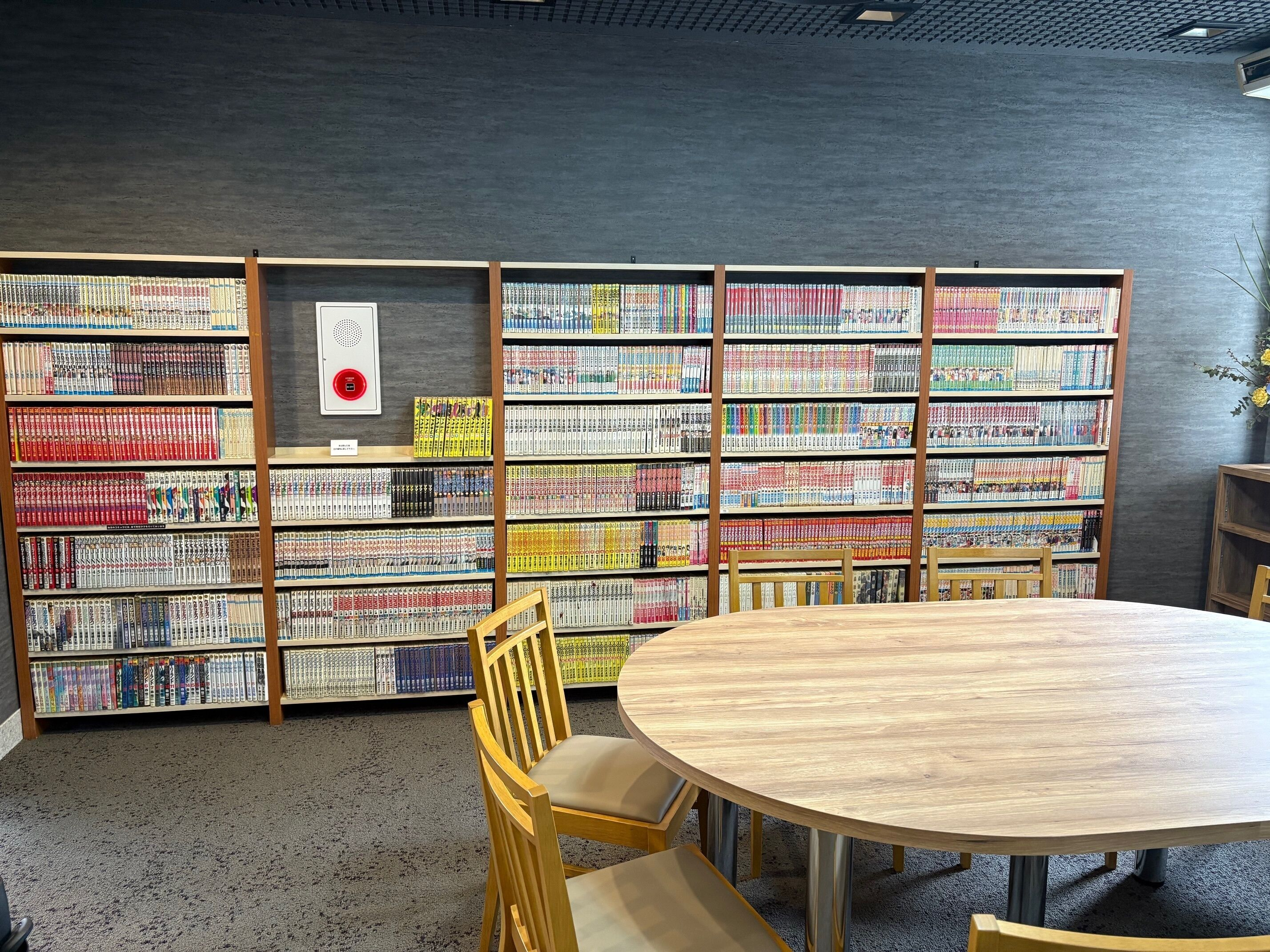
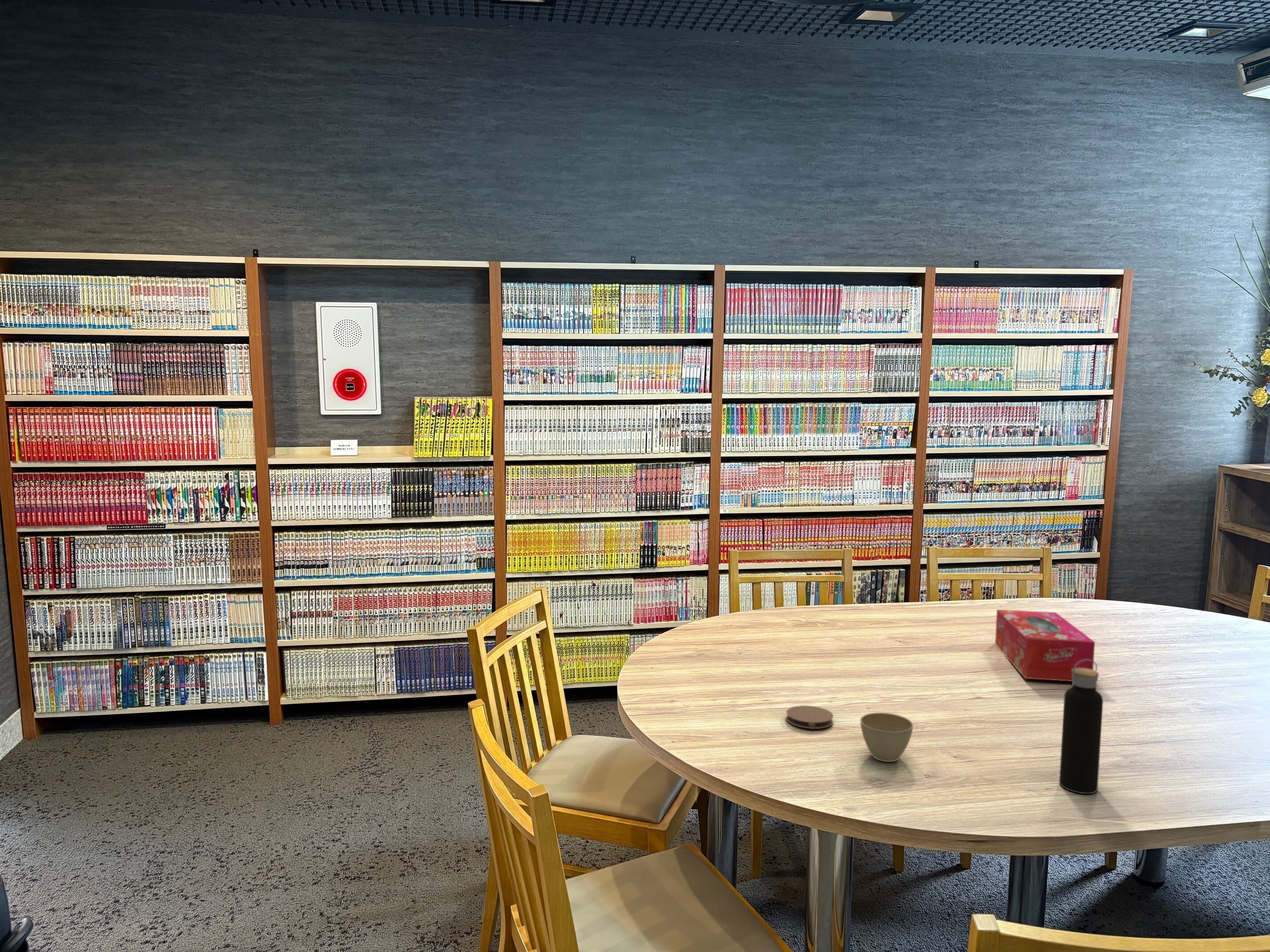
+ water bottle (1082, 723)
+ tissue box (1041, 643)
+ coaster (809, 716)
+ flower pot (886, 739)
